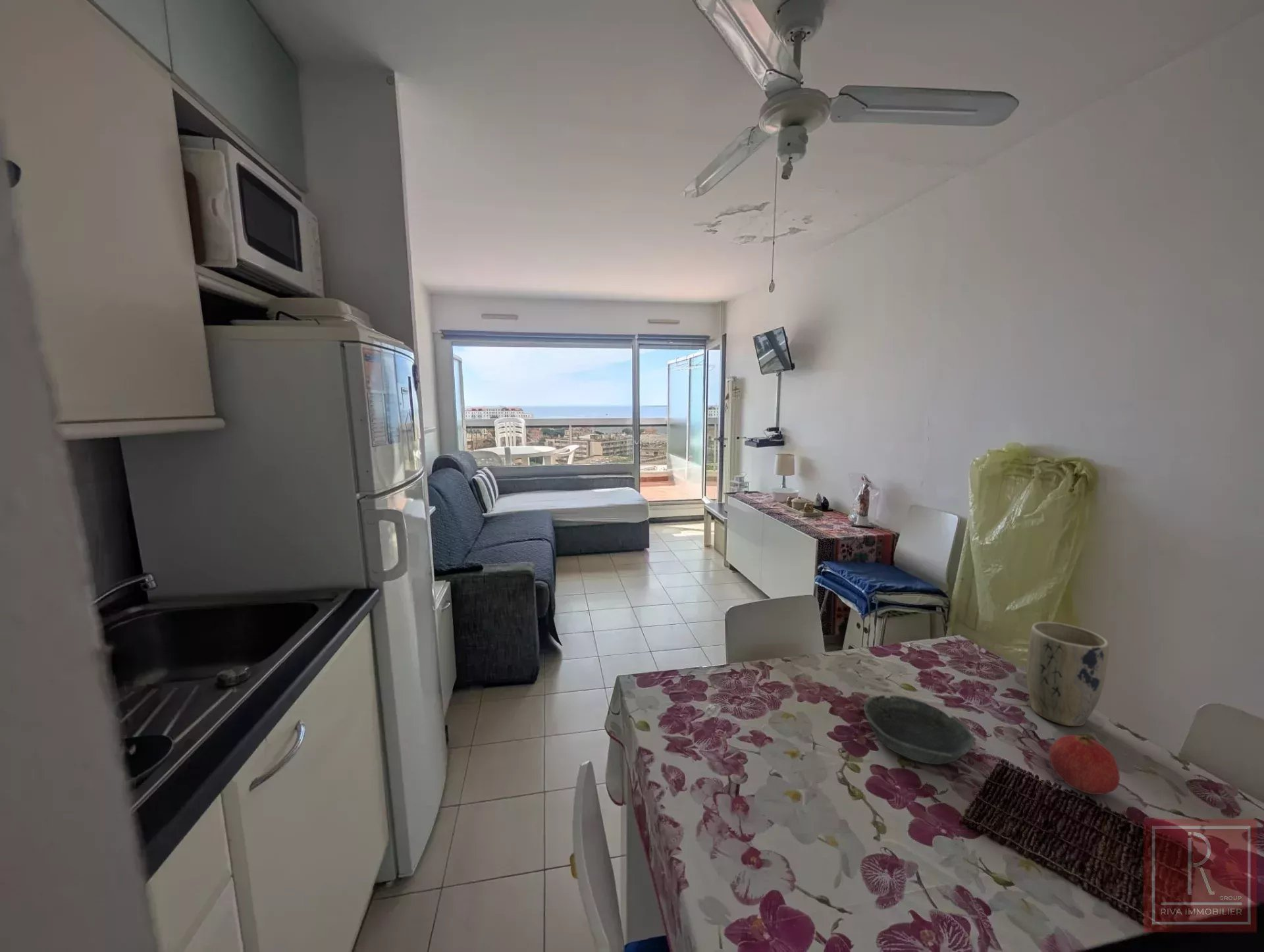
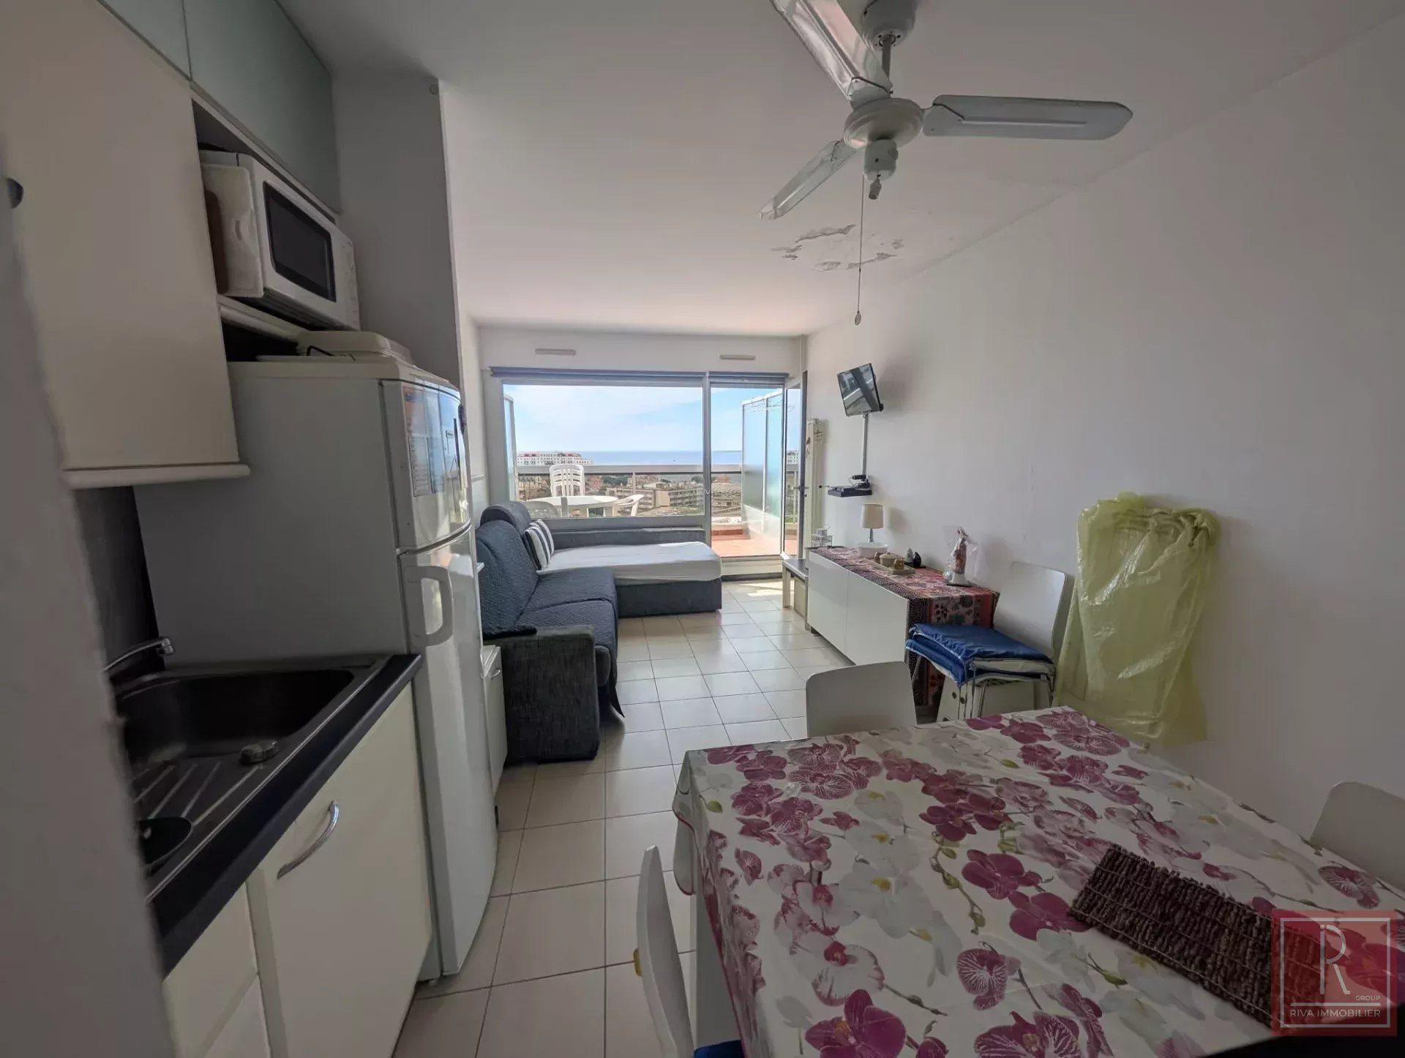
- plant pot (1063, 674)
- bowl (916, 729)
- fruit (1084, 762)
